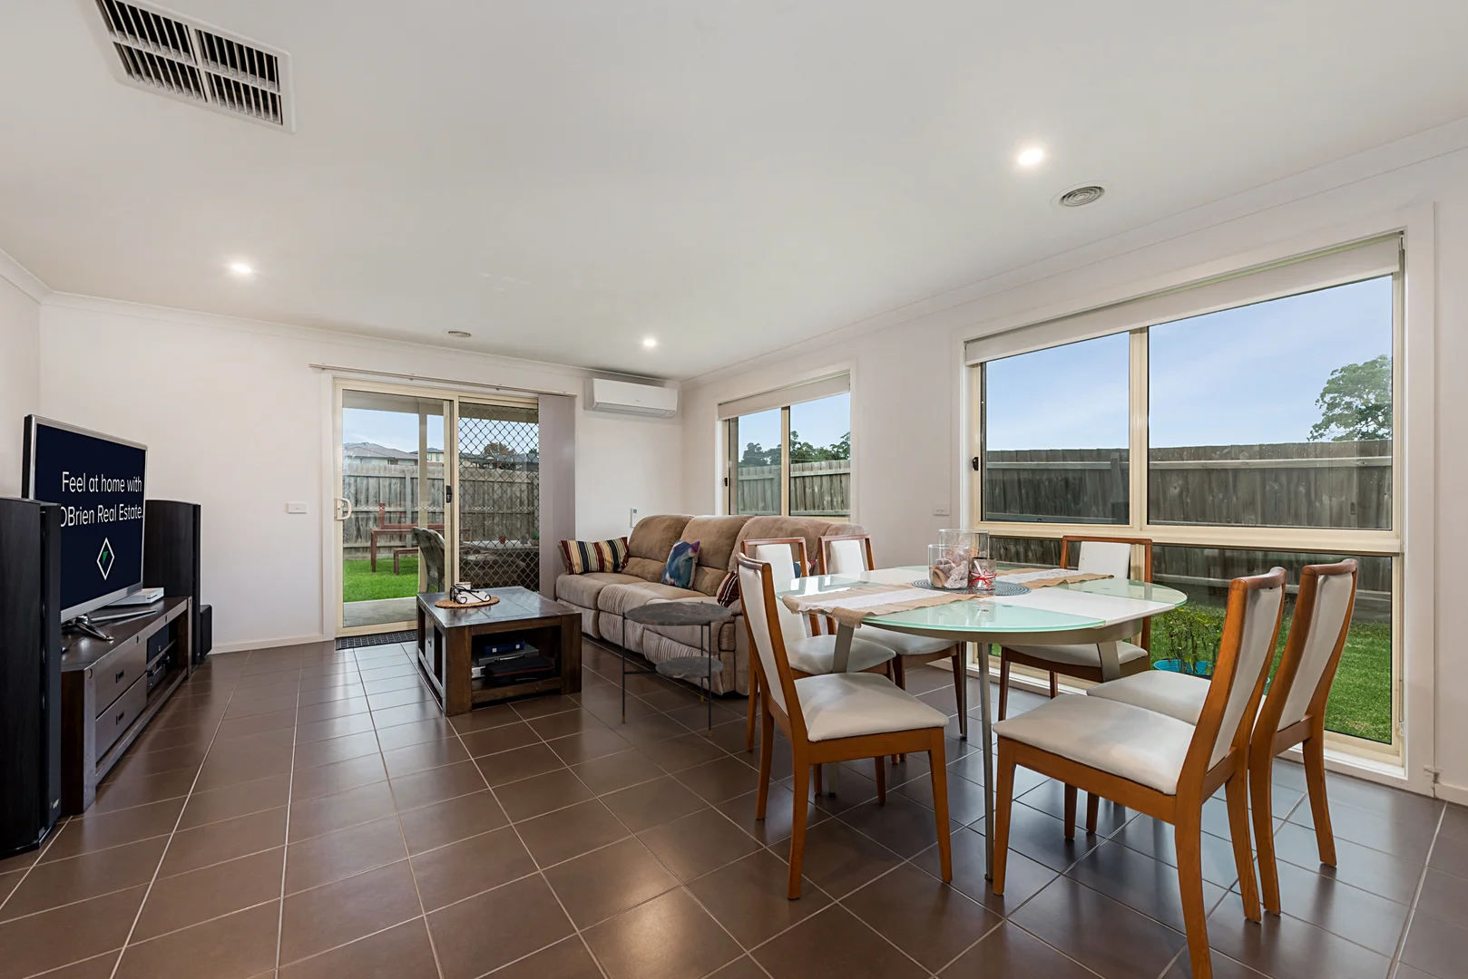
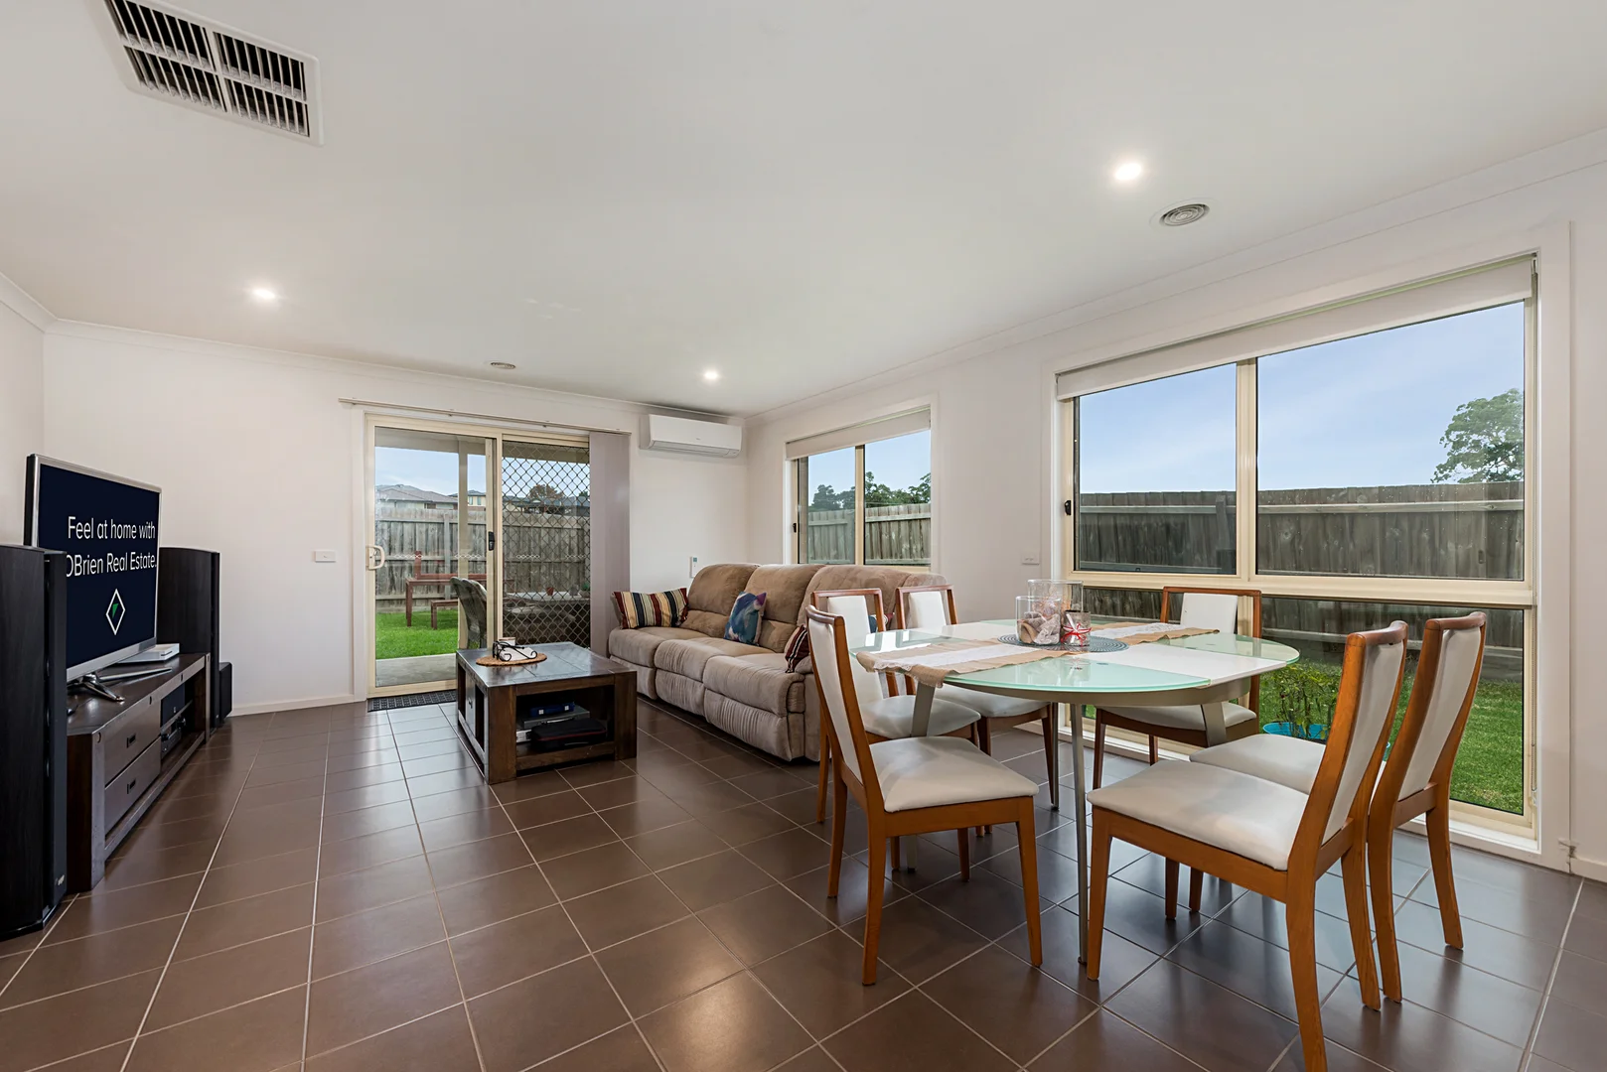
- side table (677, 664)
